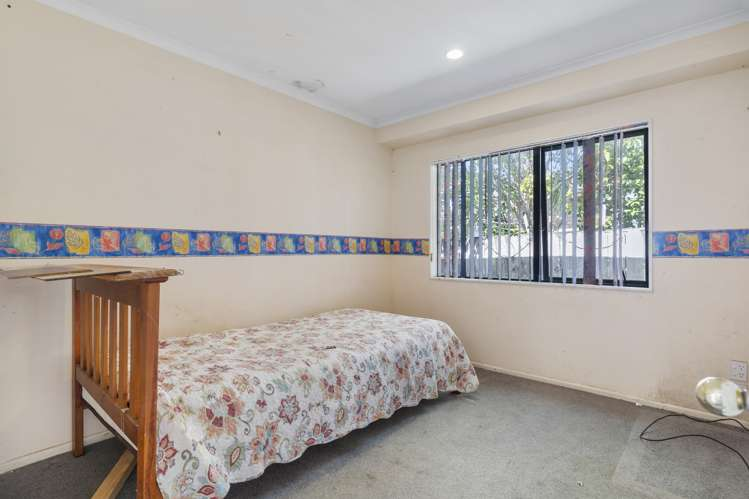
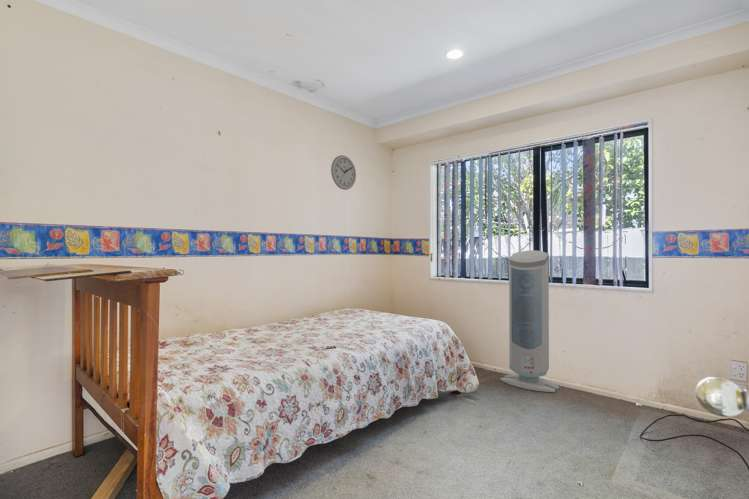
+ air purifier (528, 317)
+ wall clock (344, 172)
